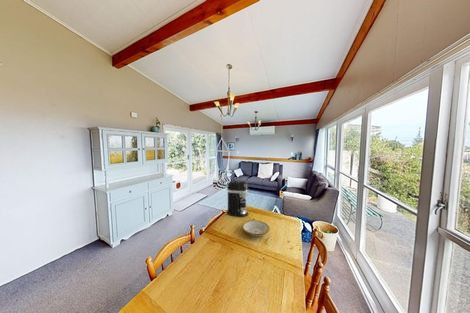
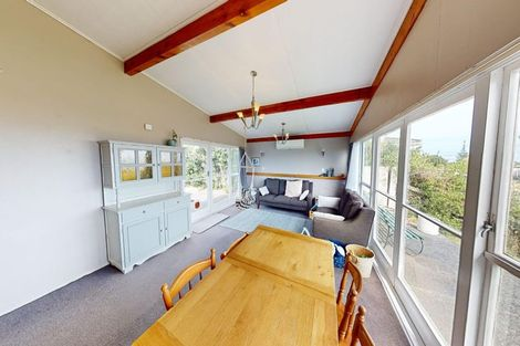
- bowl (255, 229)
- coffee maker (237, 196)
